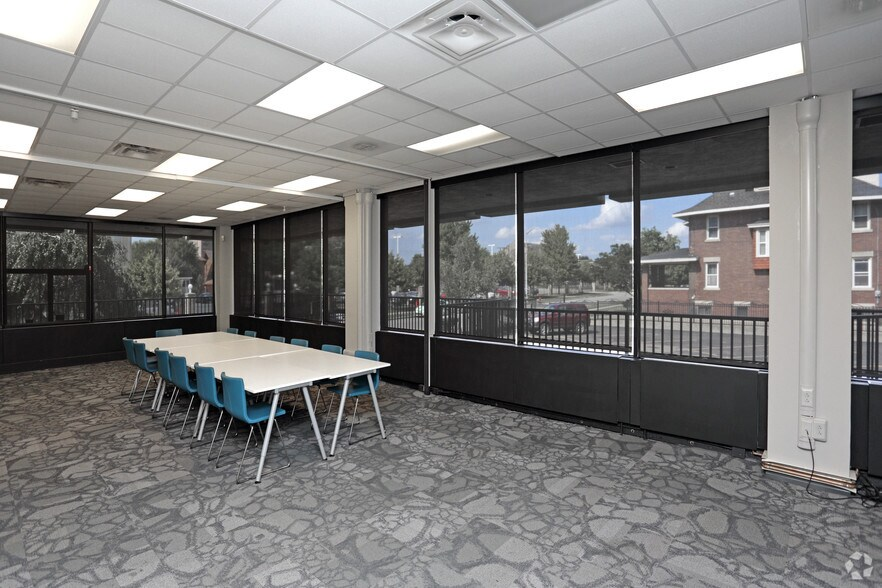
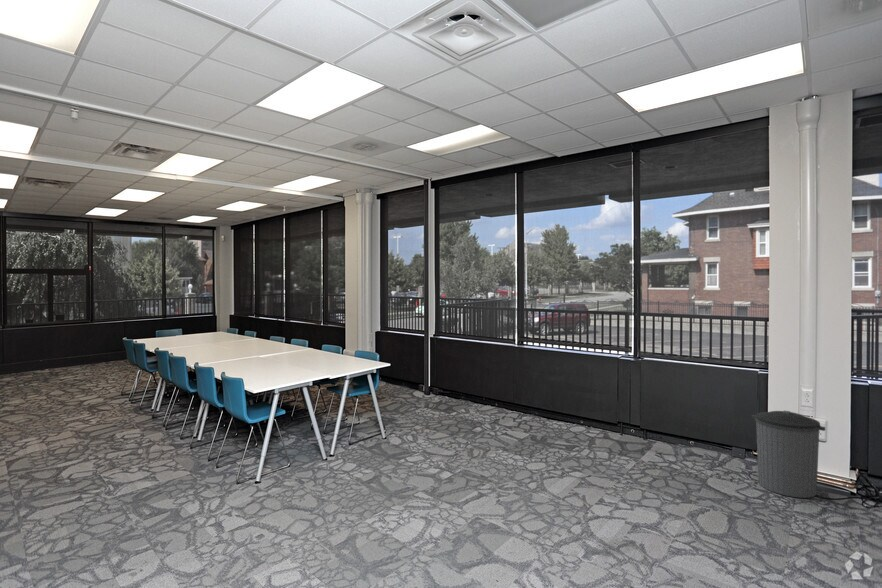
+ trash can (786, 449)
